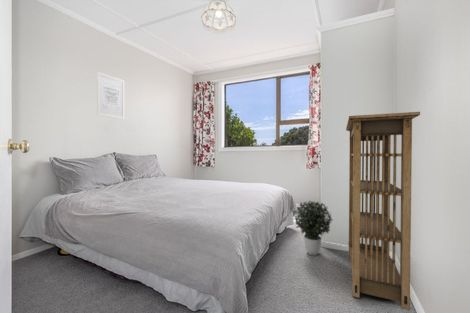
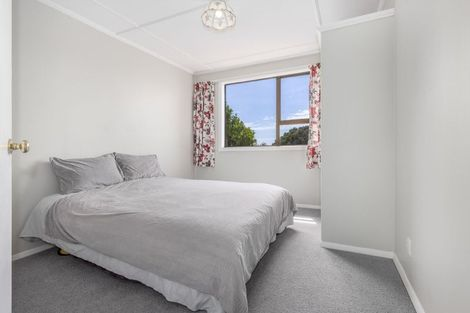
- potted plant (313, 227)
- wall art (111, 97)
- bookshelf (373, 199)
